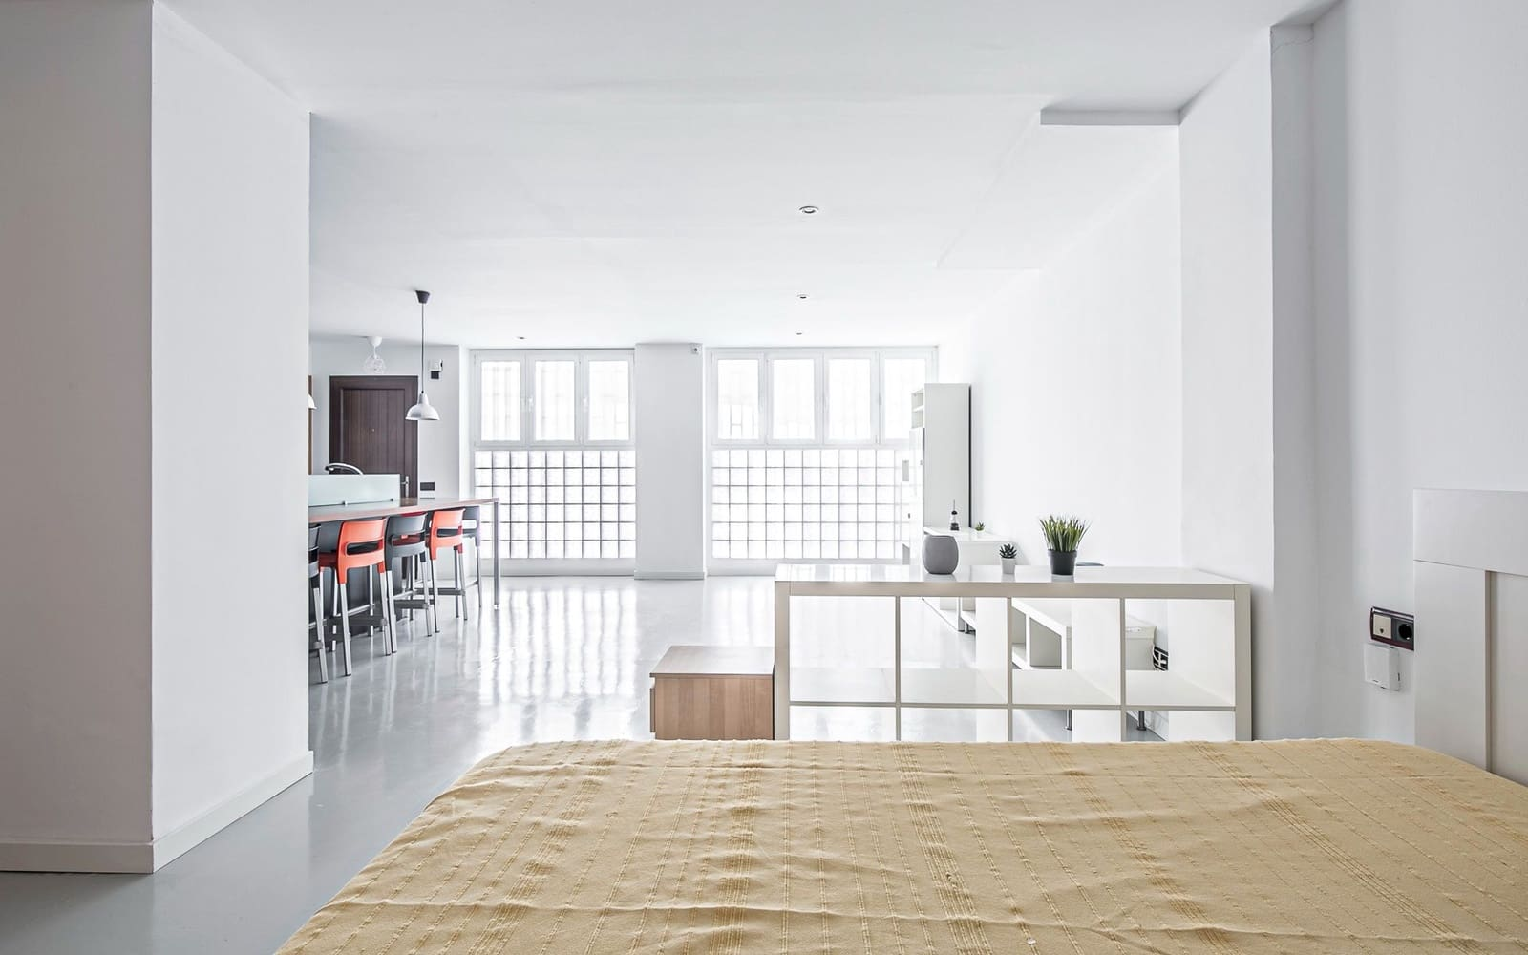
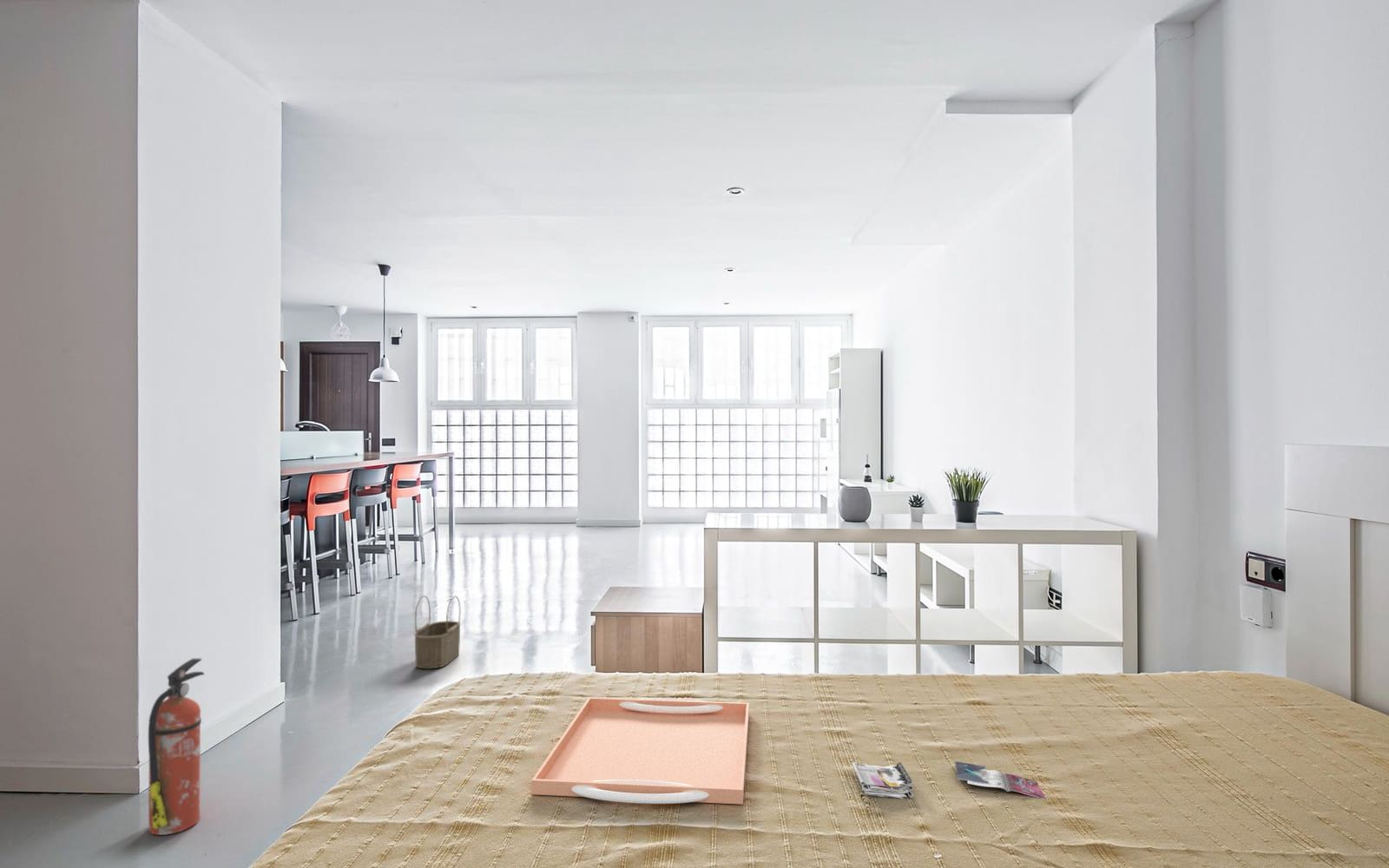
+ fire extinguisher (176, 745)
+ serving tray (654, 742)
+ magazine (957, 774)
+ wicker basket (438, 628)
